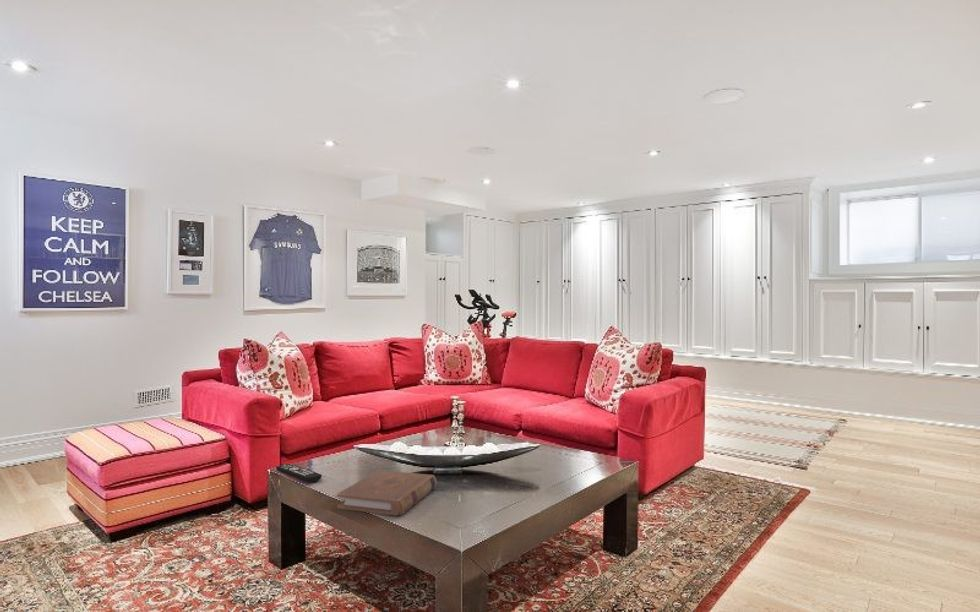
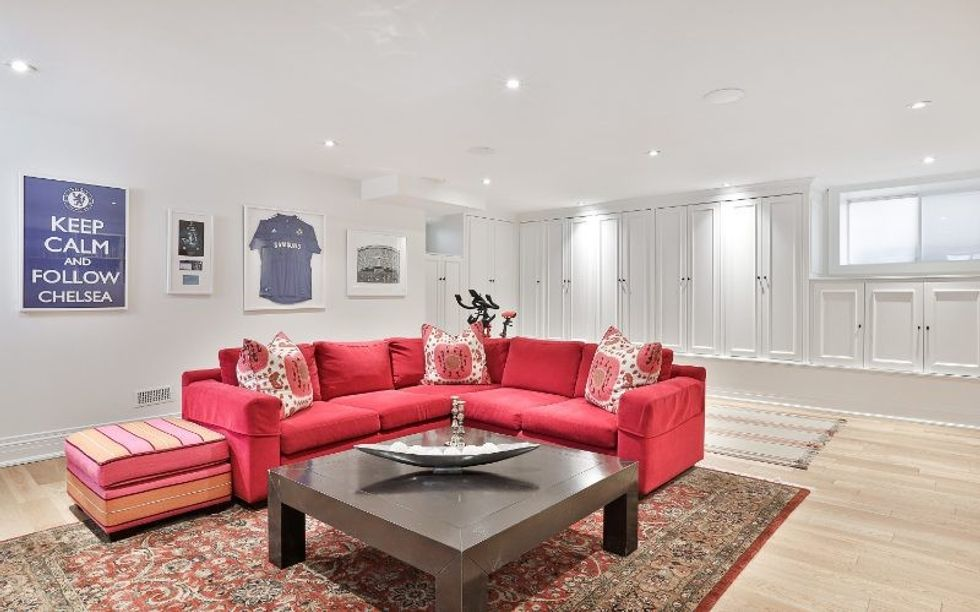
- remote control (298, 472)
- book (389, 491)
